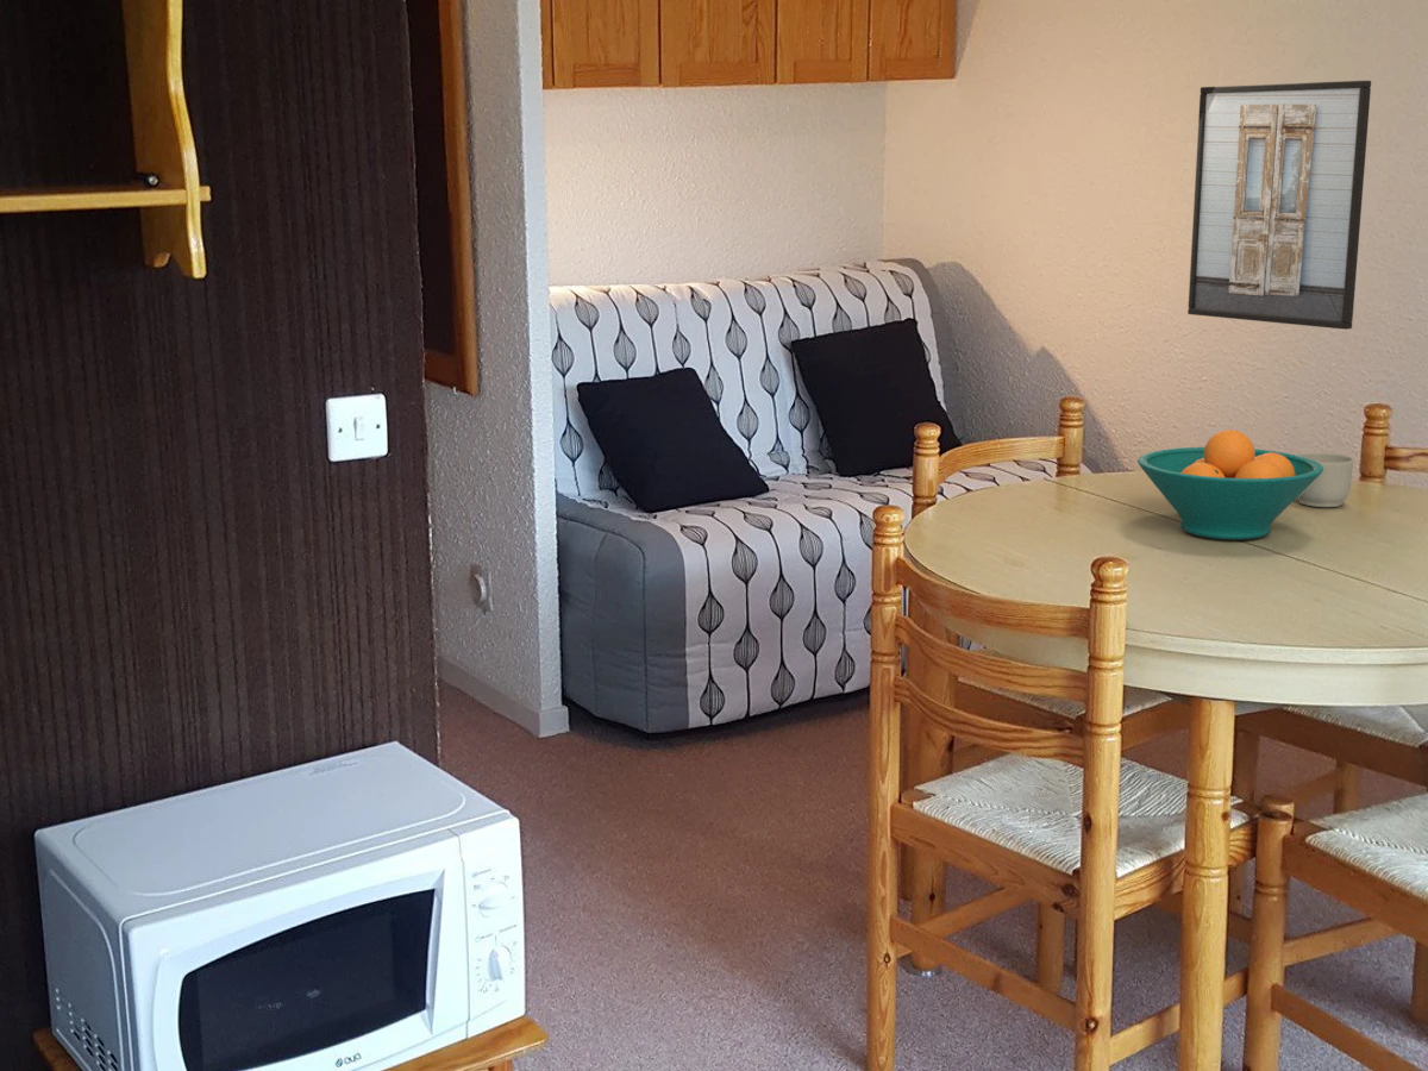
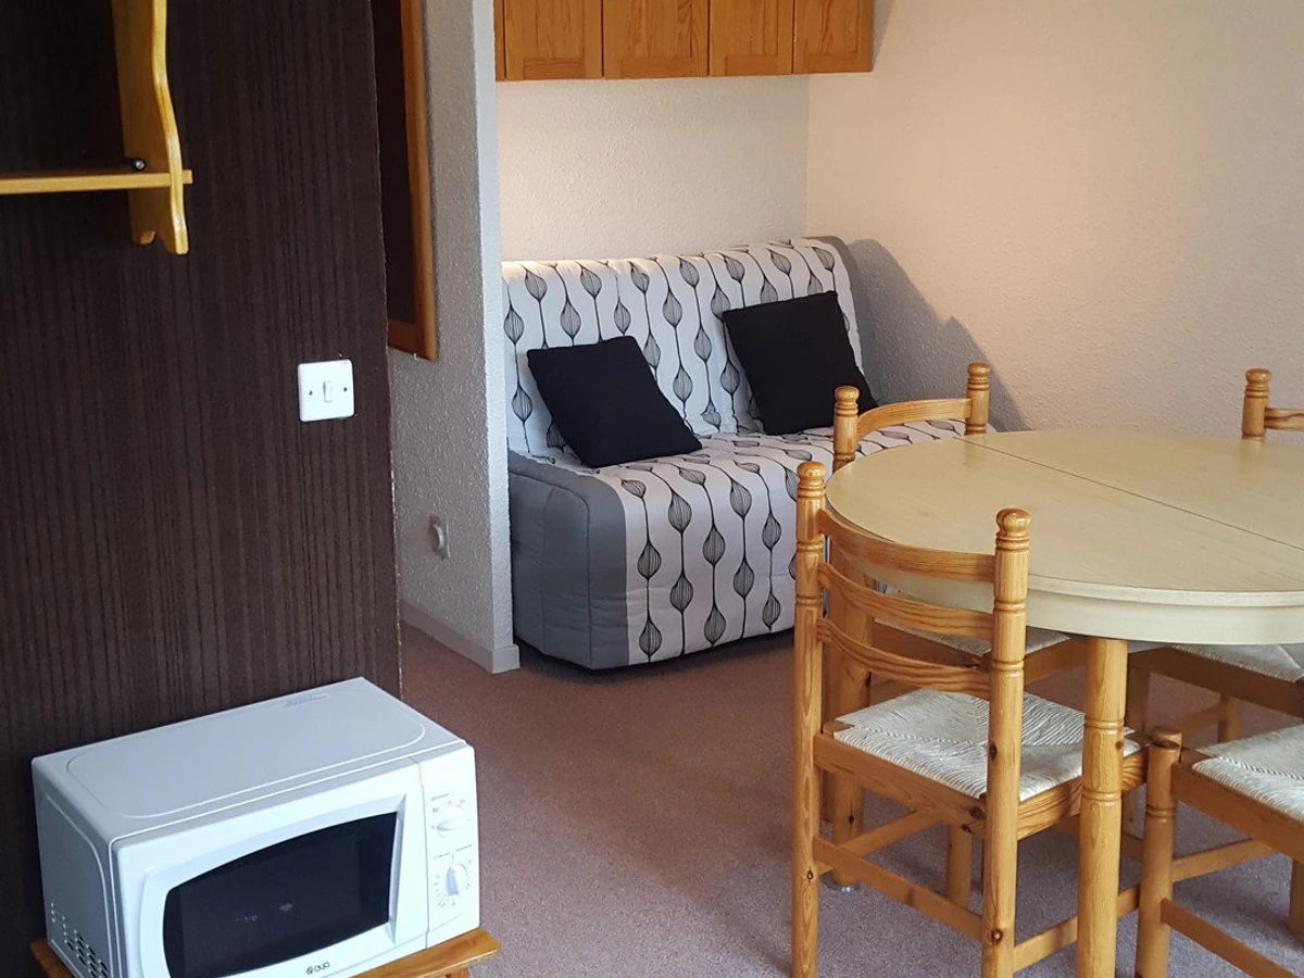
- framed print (1273, 203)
- mug (1320, 478)
- fruit bowl (1228, 481)
